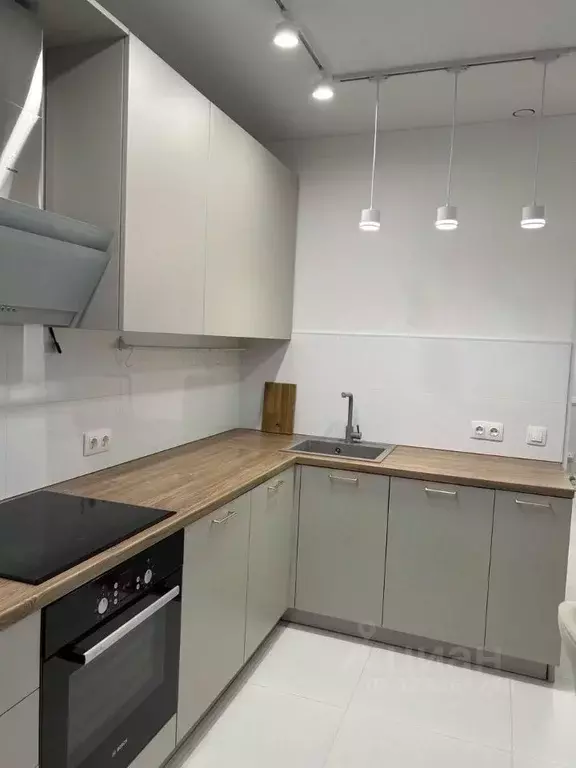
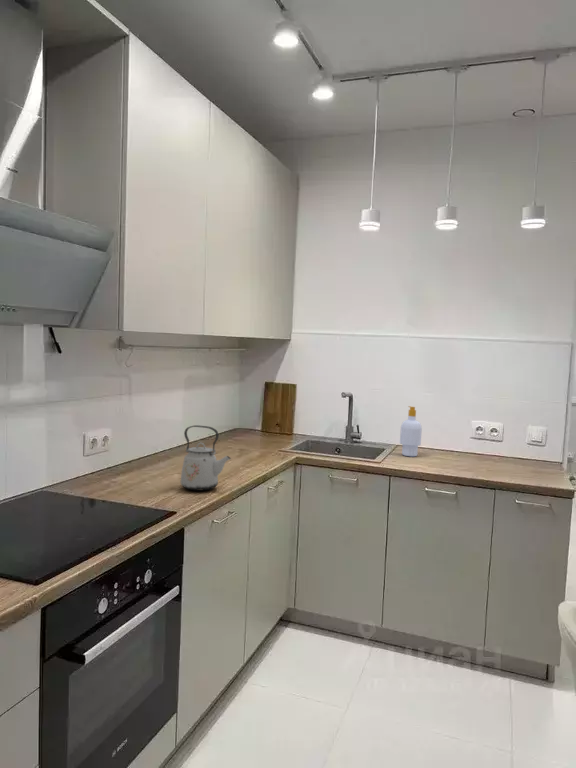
+ kettle (206, 457)
+ soap bottle (411, 431)
